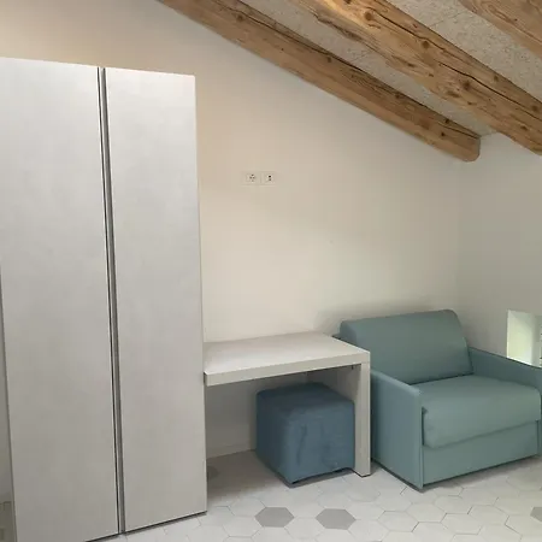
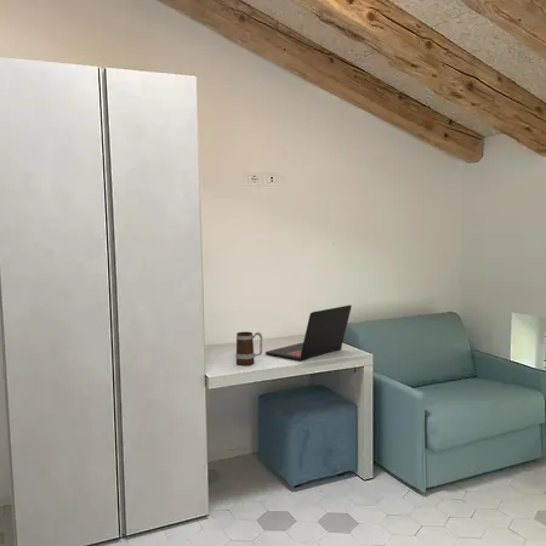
+ laptop (308, 329)
+ mug (249, 347)
